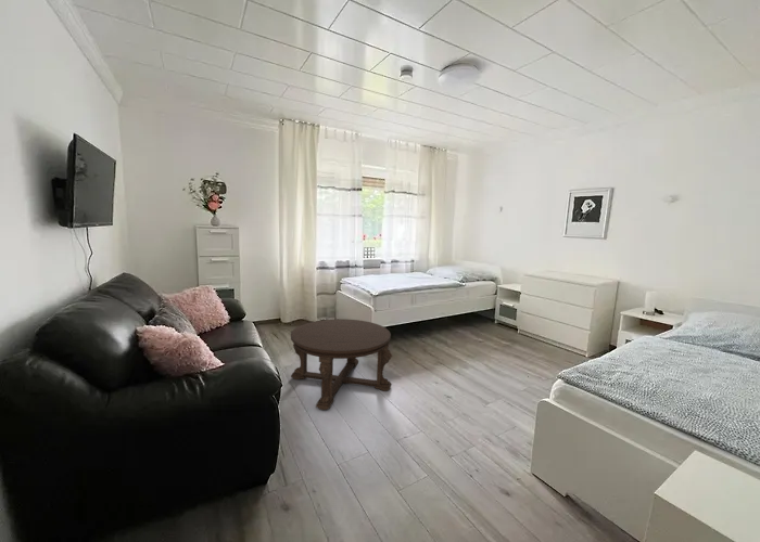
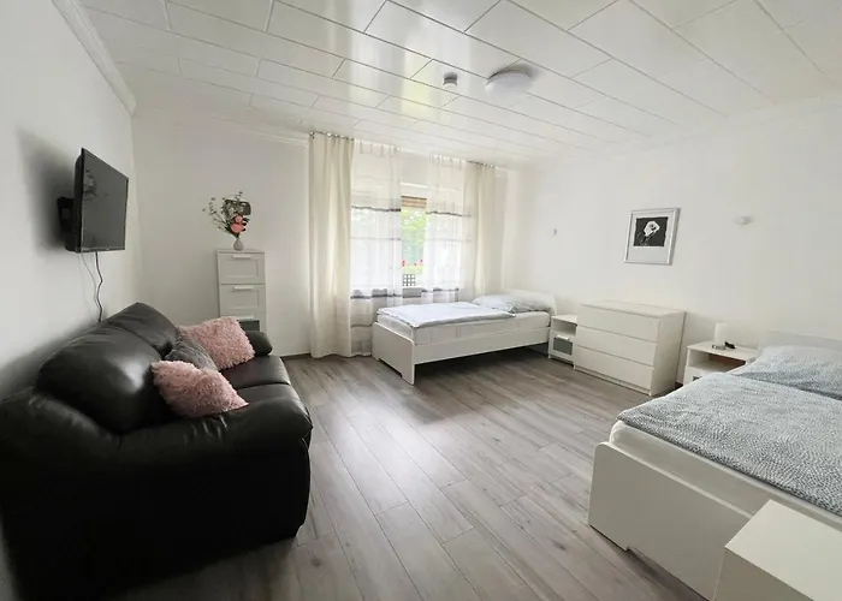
- coffee table (341, 358)
